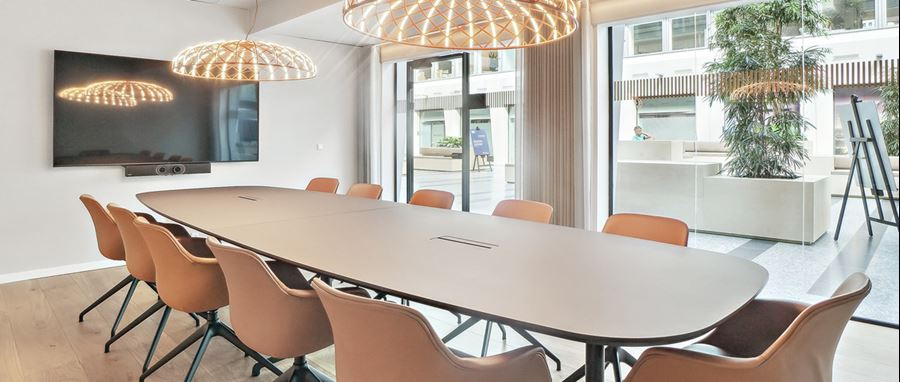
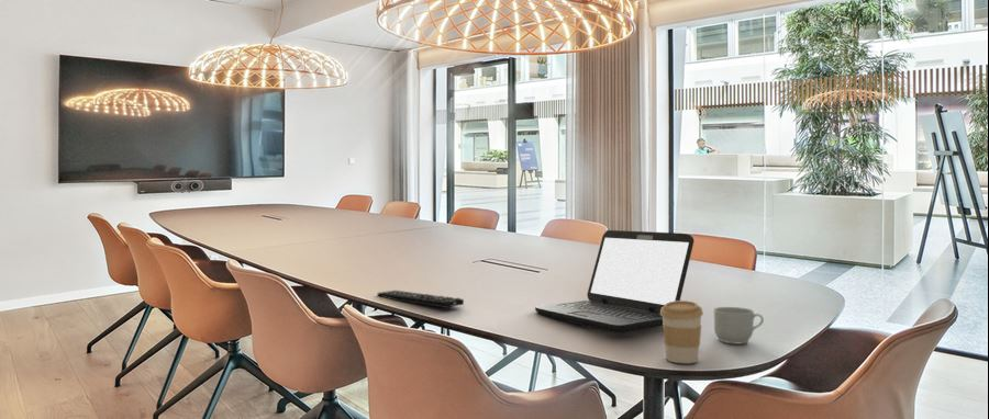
+ coffee cup (681, 330)
+ laptop (611, 275)
+ mug (738, 325)
+ remote control (419, 297)
